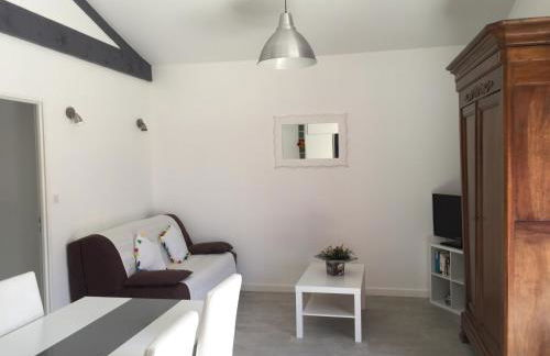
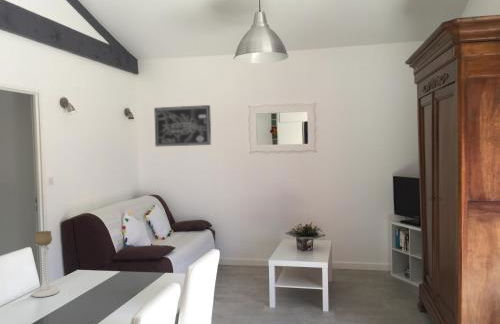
+ candle holder (44, 262)
+ wall art (182, 126)
